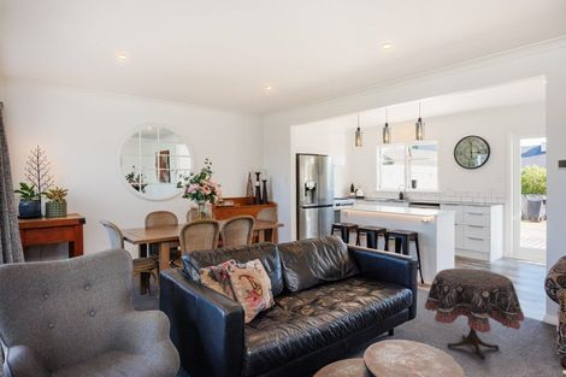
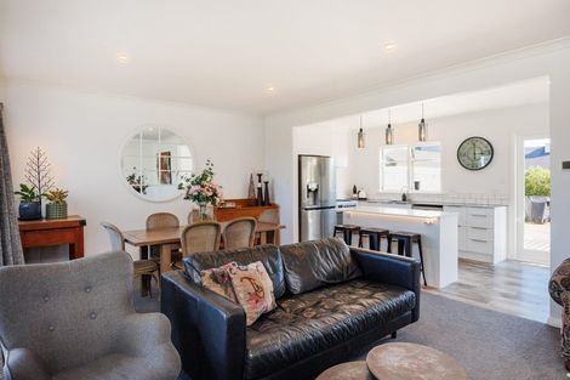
- side table (472, 312)
